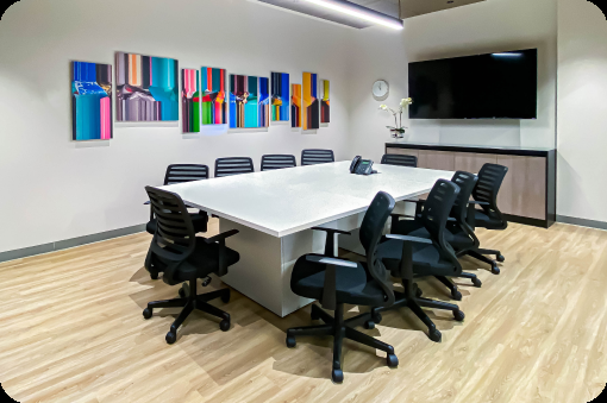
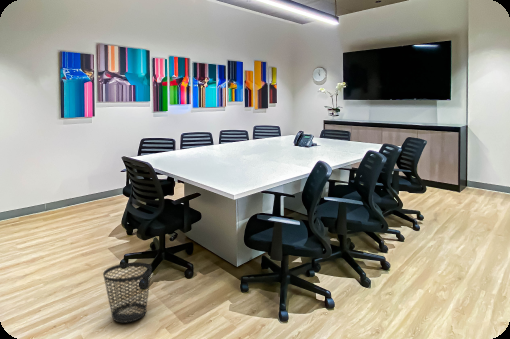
+ wastebasket (128, 292)
